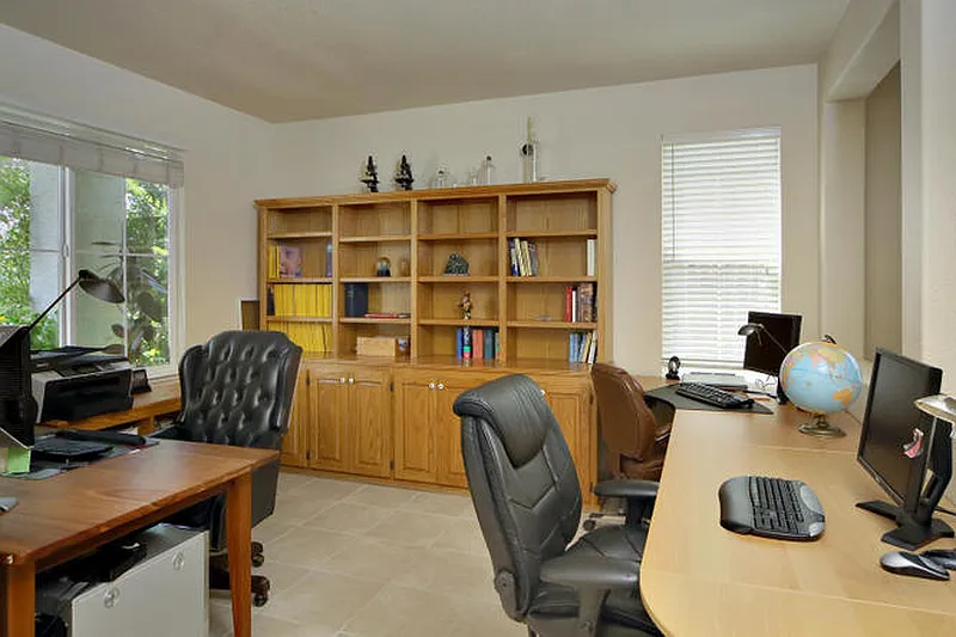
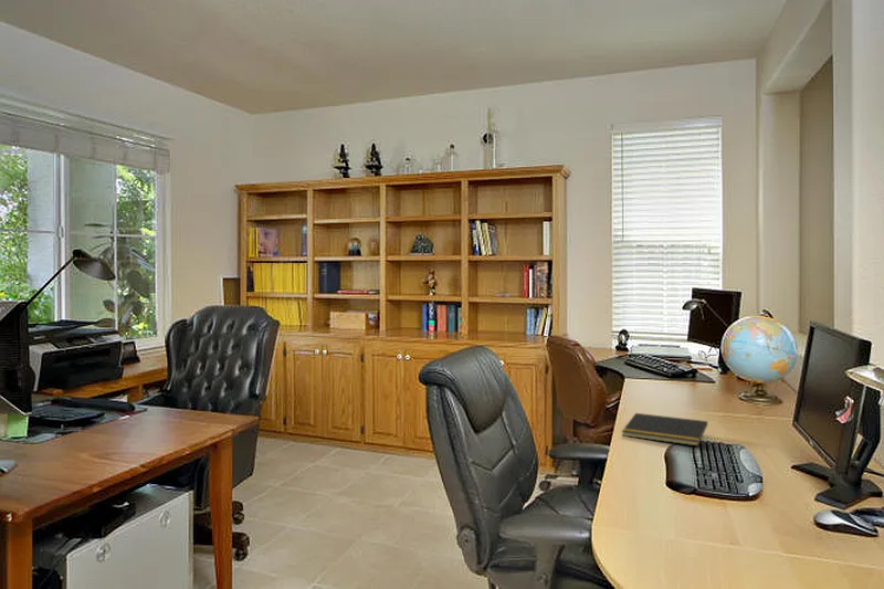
+ notepad (664, 428)
